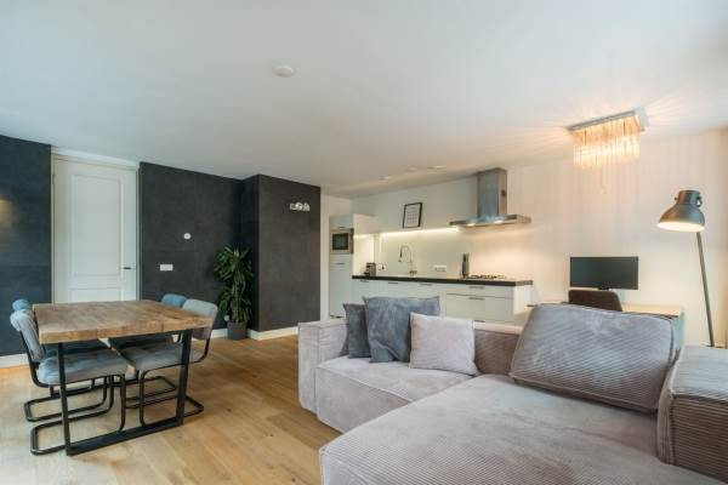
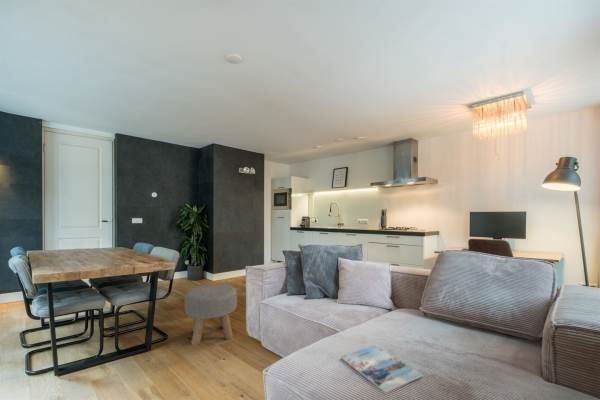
+ ottoman (211, 312)
+ magazine (379, 365)
